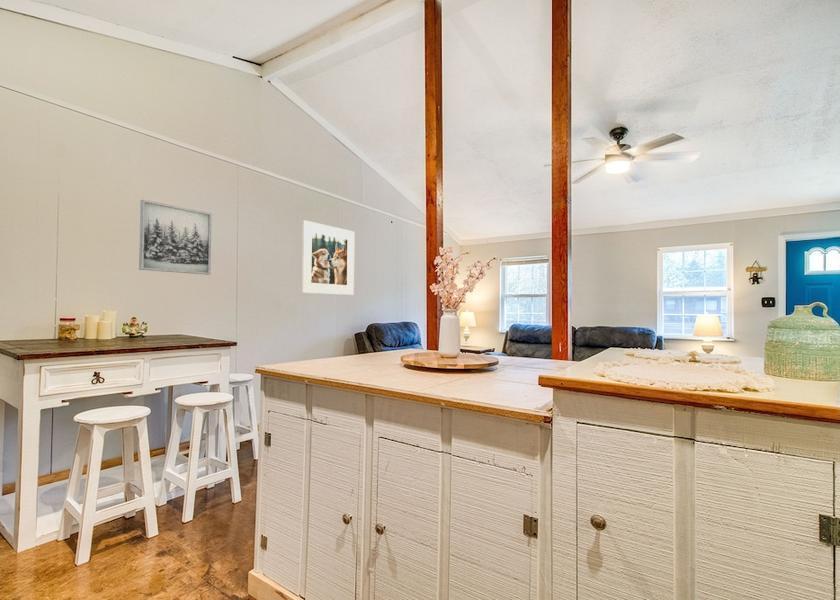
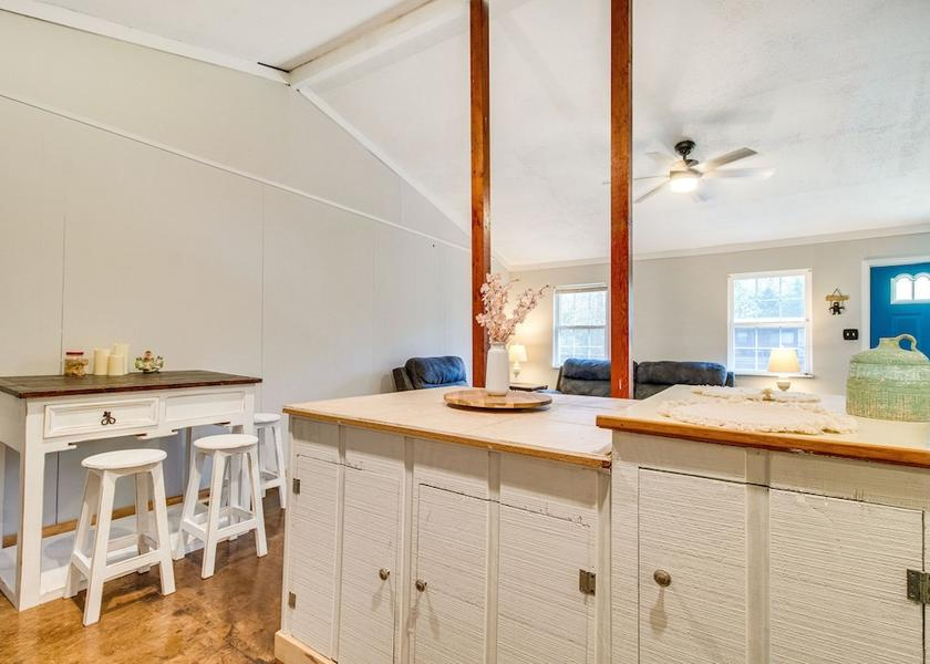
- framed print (329, 260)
- wall art (177, 239)
